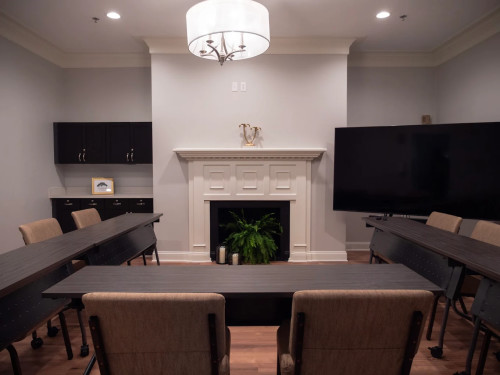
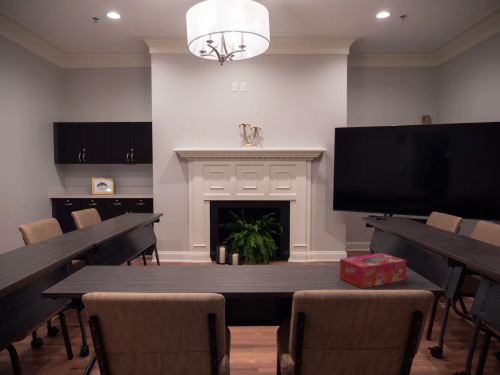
+ tissue box (372, 269)
